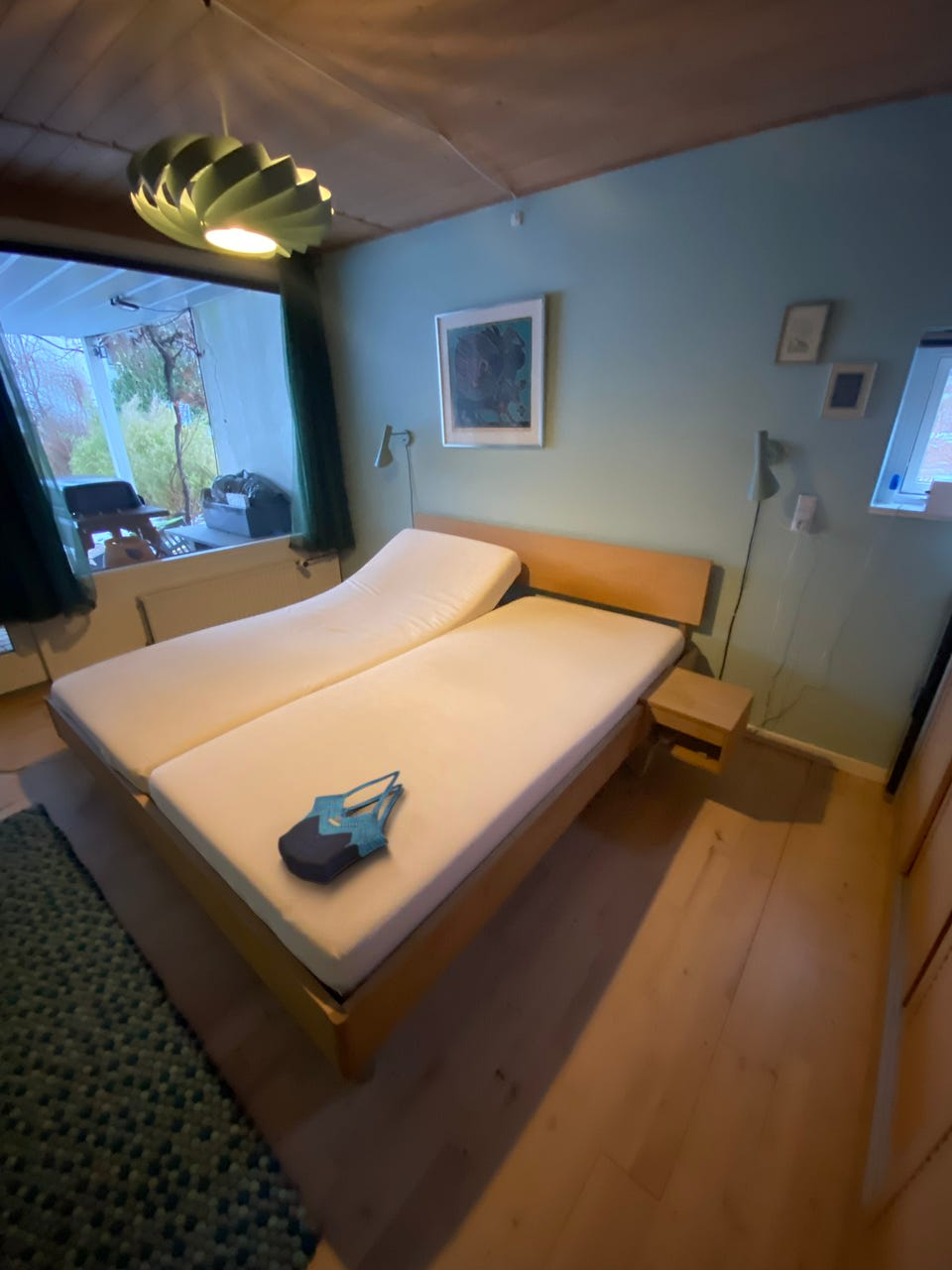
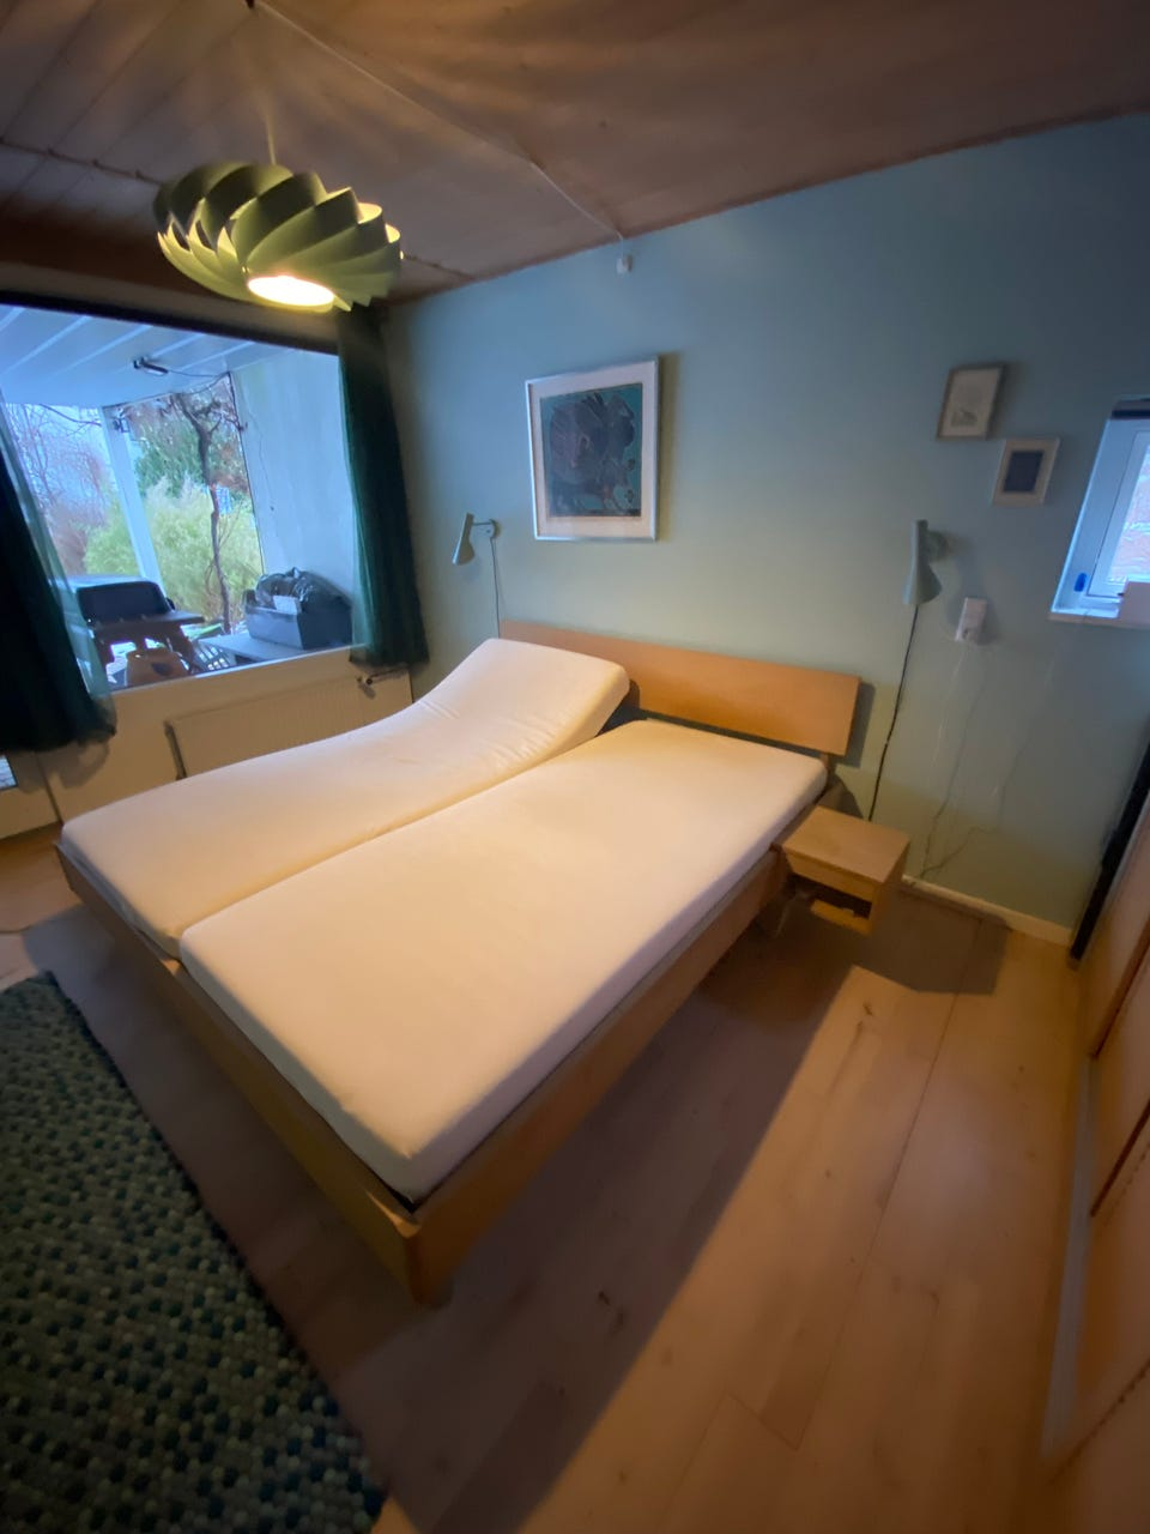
- tote bag (352, 818)
